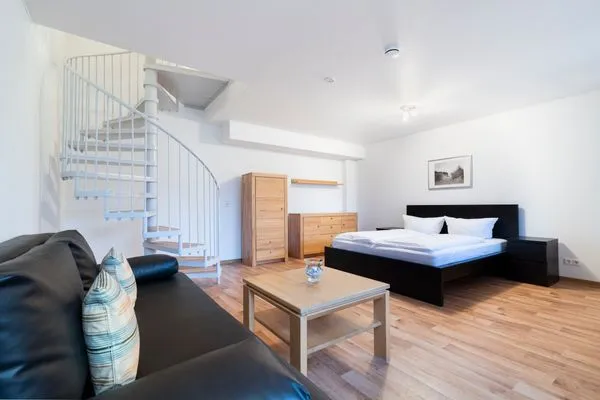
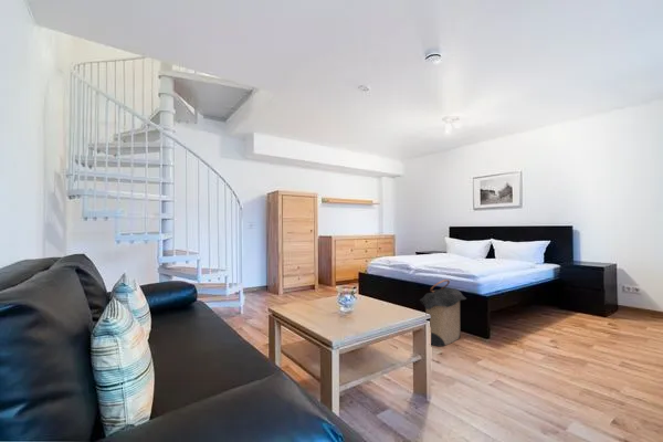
+ laundry hamper (442, 307)
